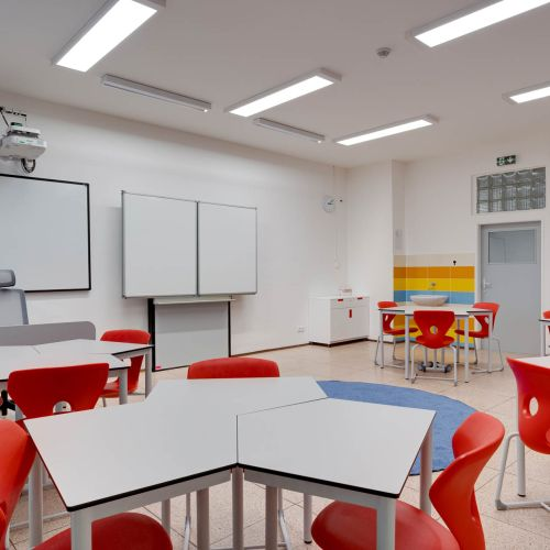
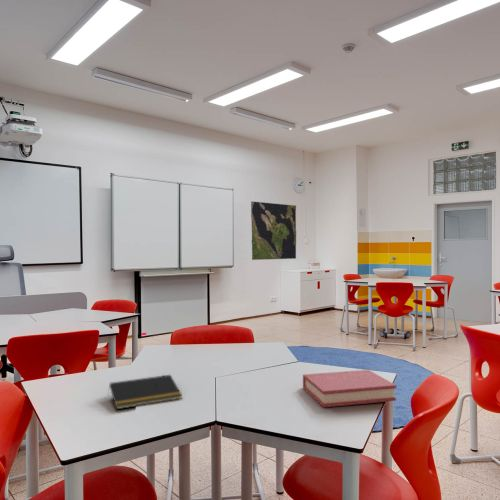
+ notepad (145, 390)
+ hardback book (347, 386)
+ world map (275, 231)
